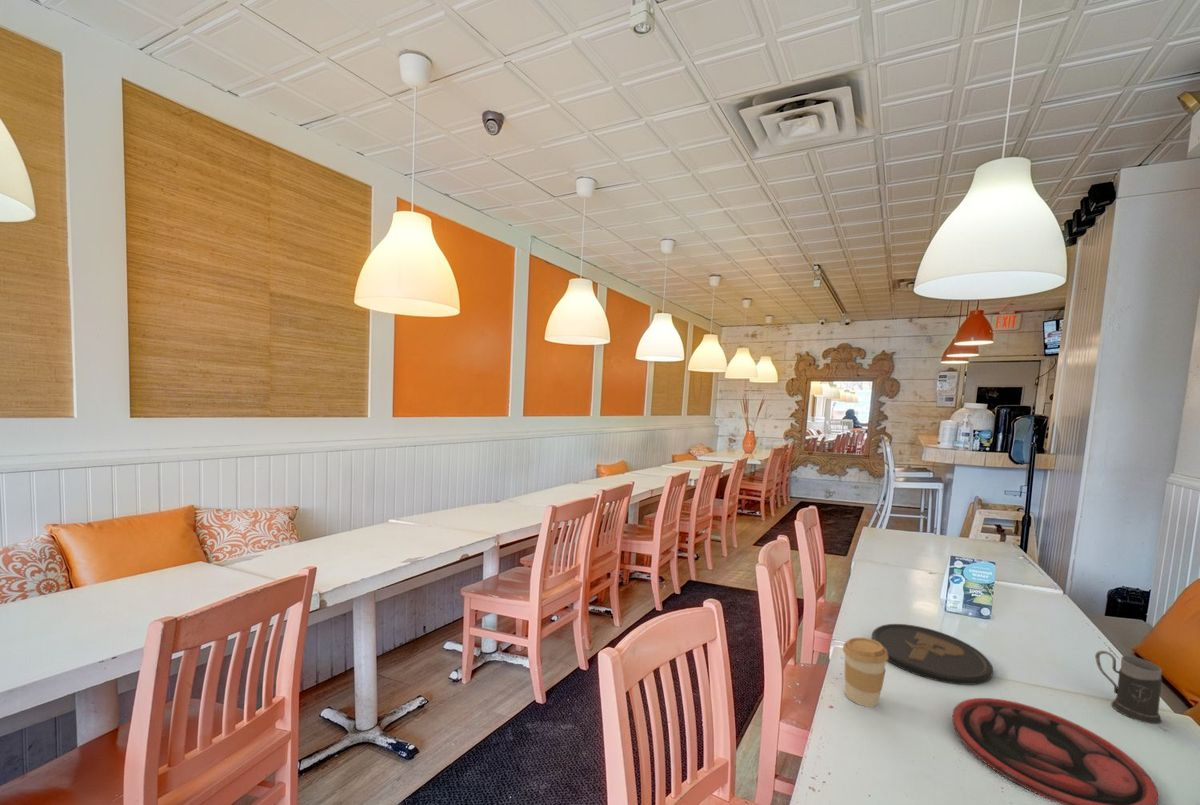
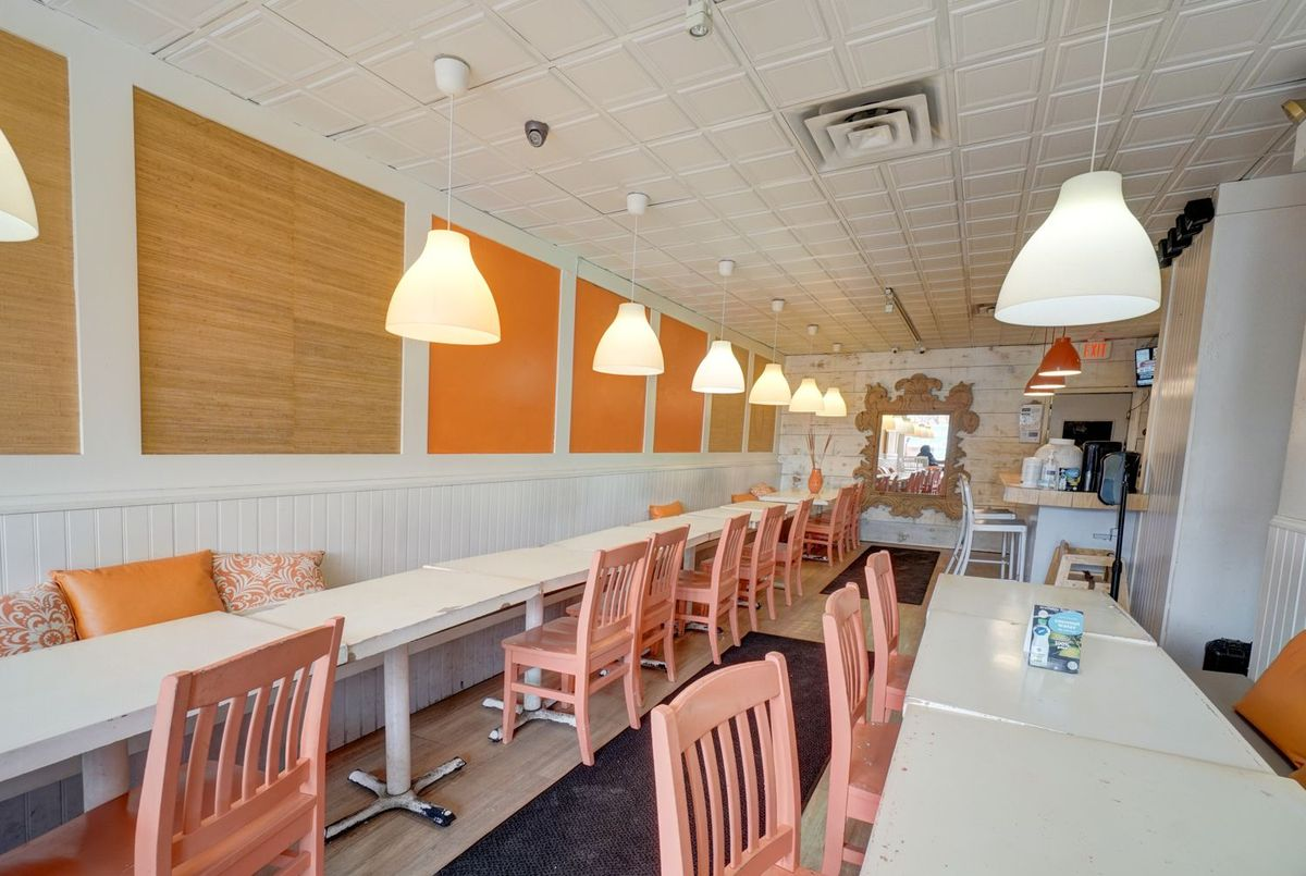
- mug (1128, 683)
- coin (928, 652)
- plate (1045, 748)
- coffee cup (863, 670)
